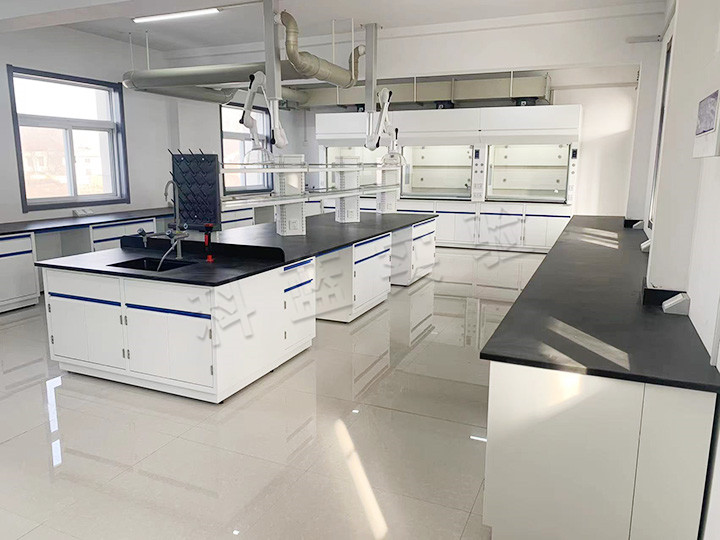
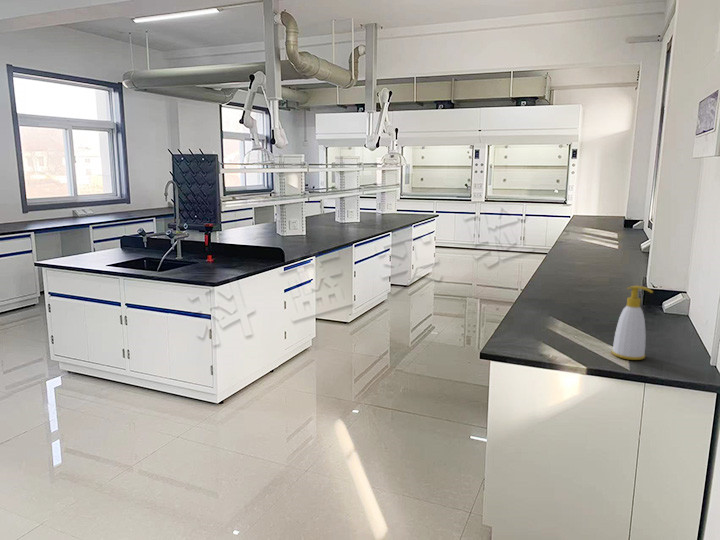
+ soap bottle (632, 321)
